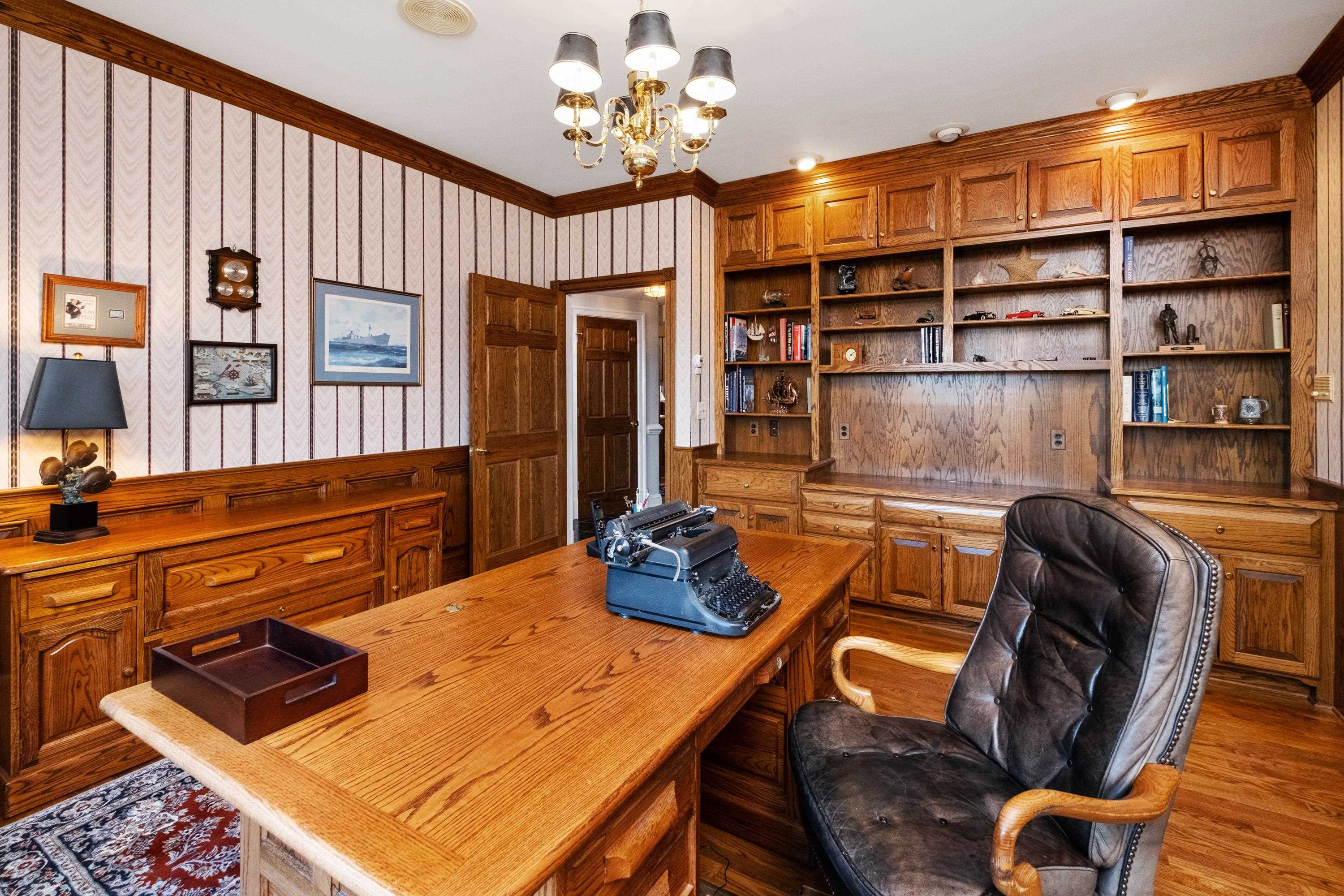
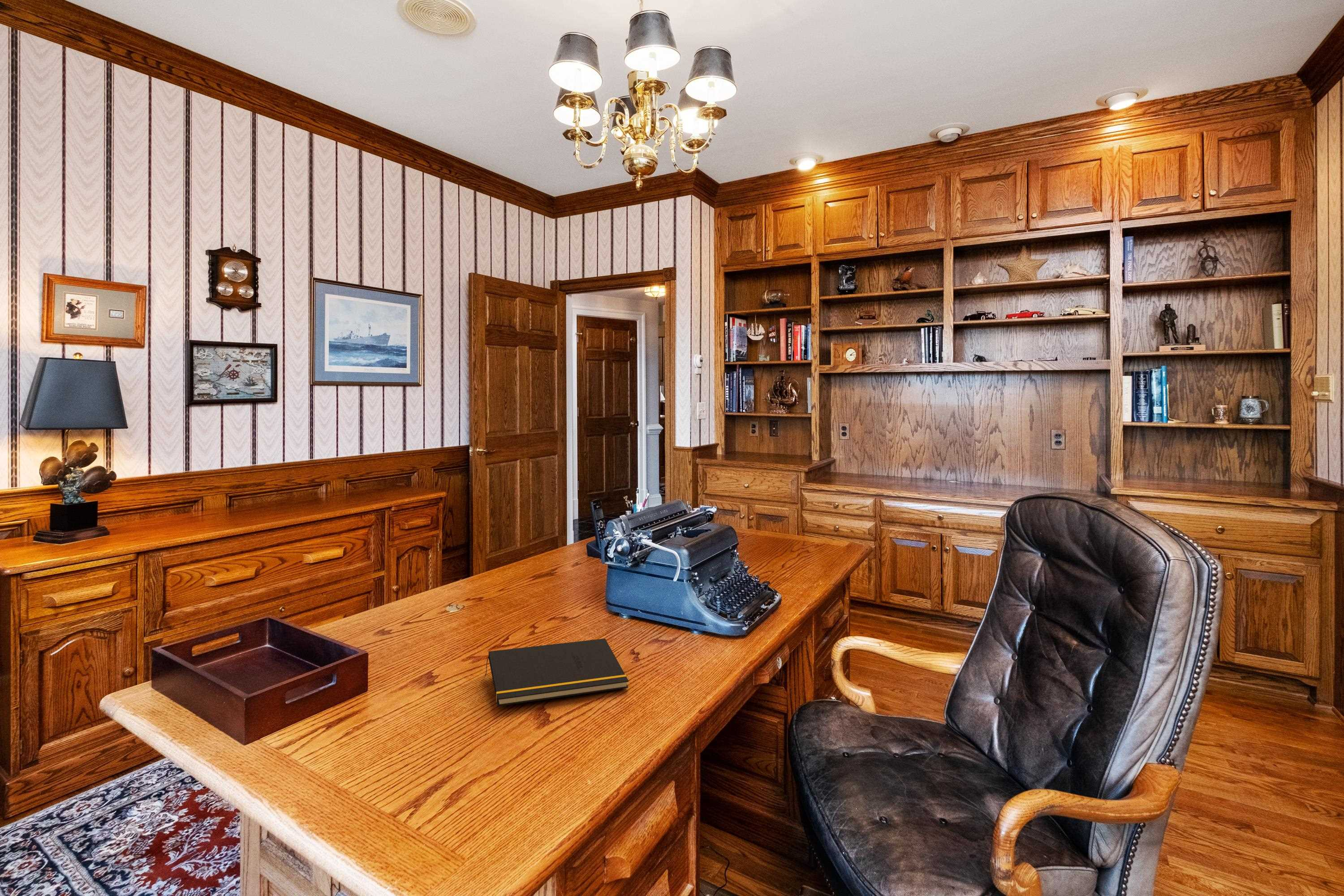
+ notepad (556, 669)
